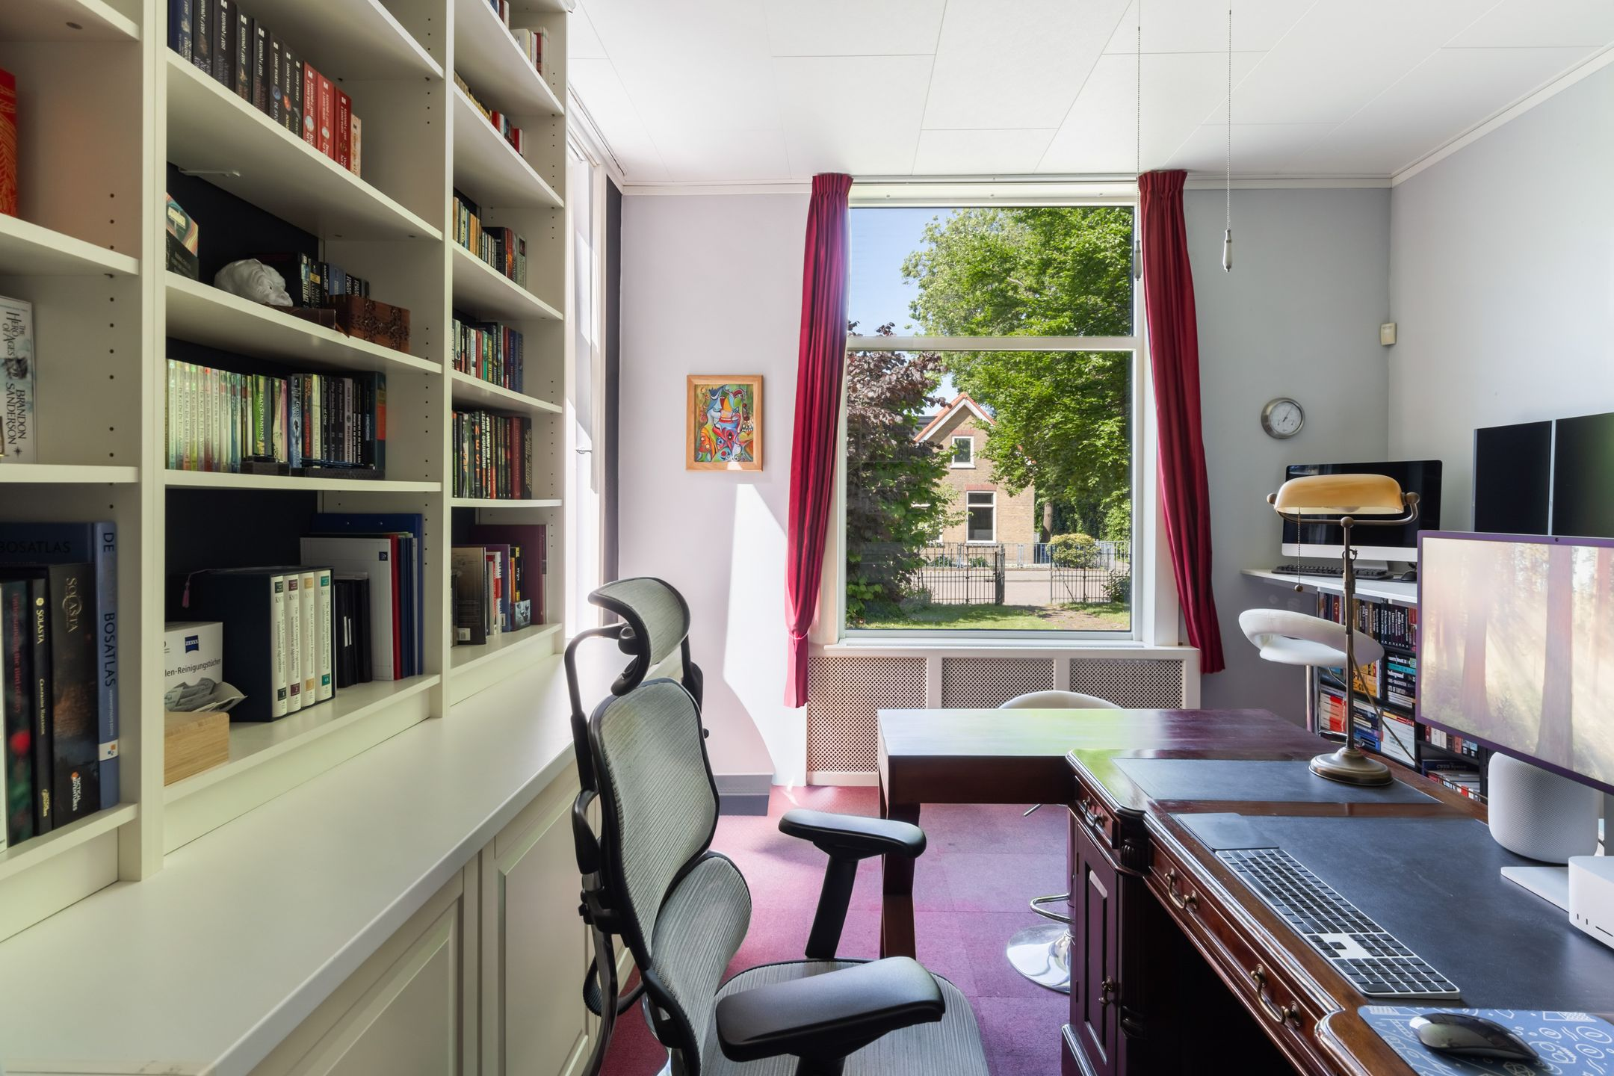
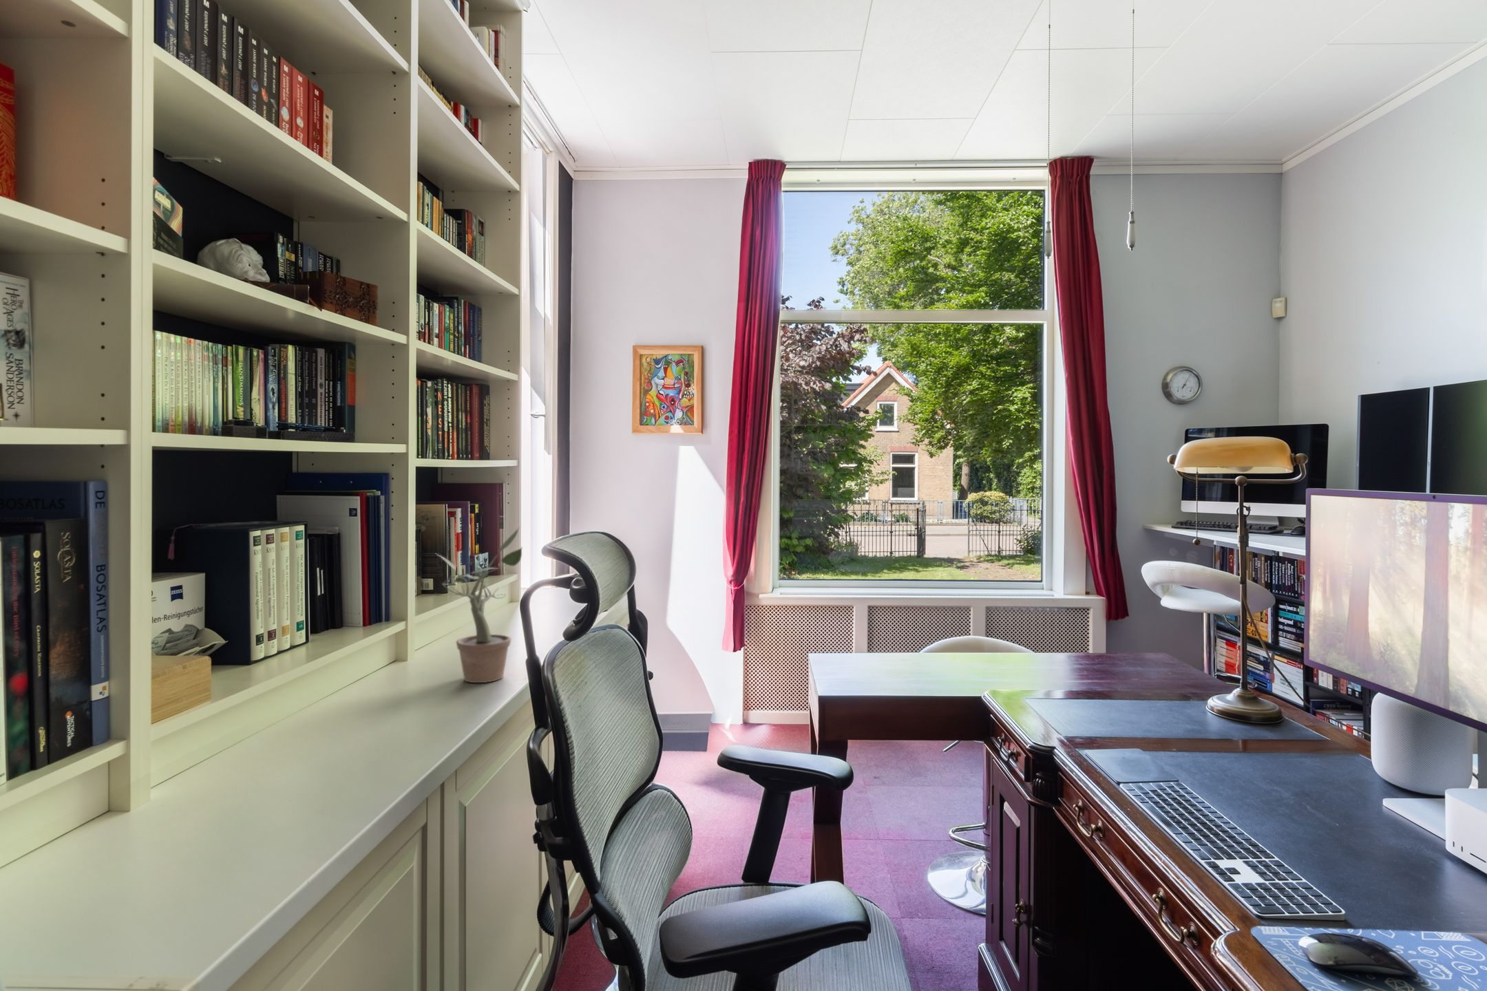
+ potted plant (477, 603)
